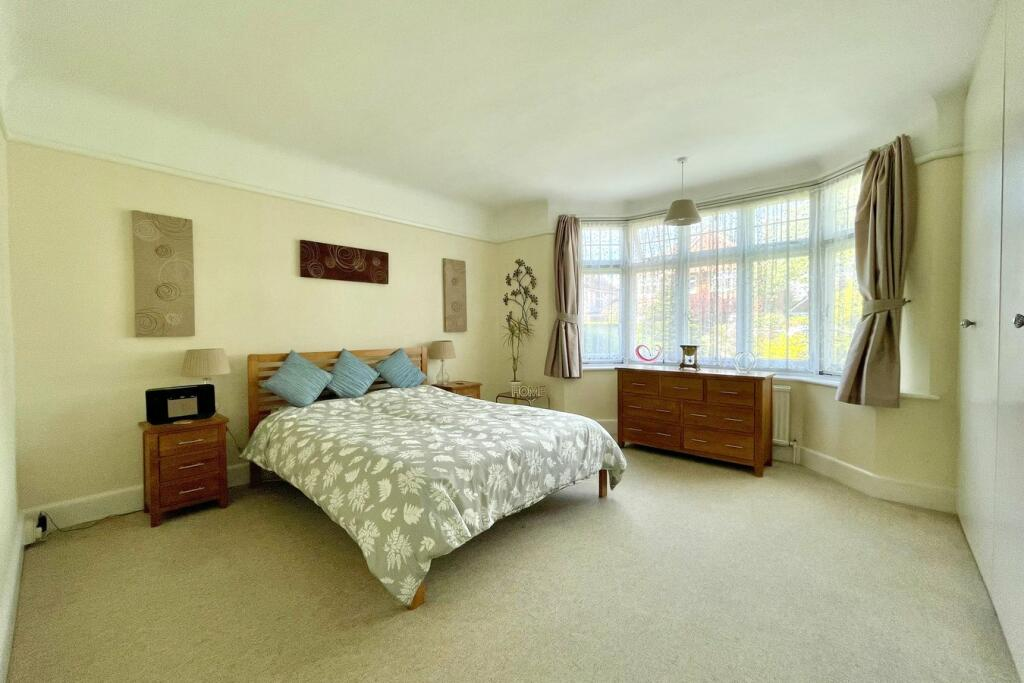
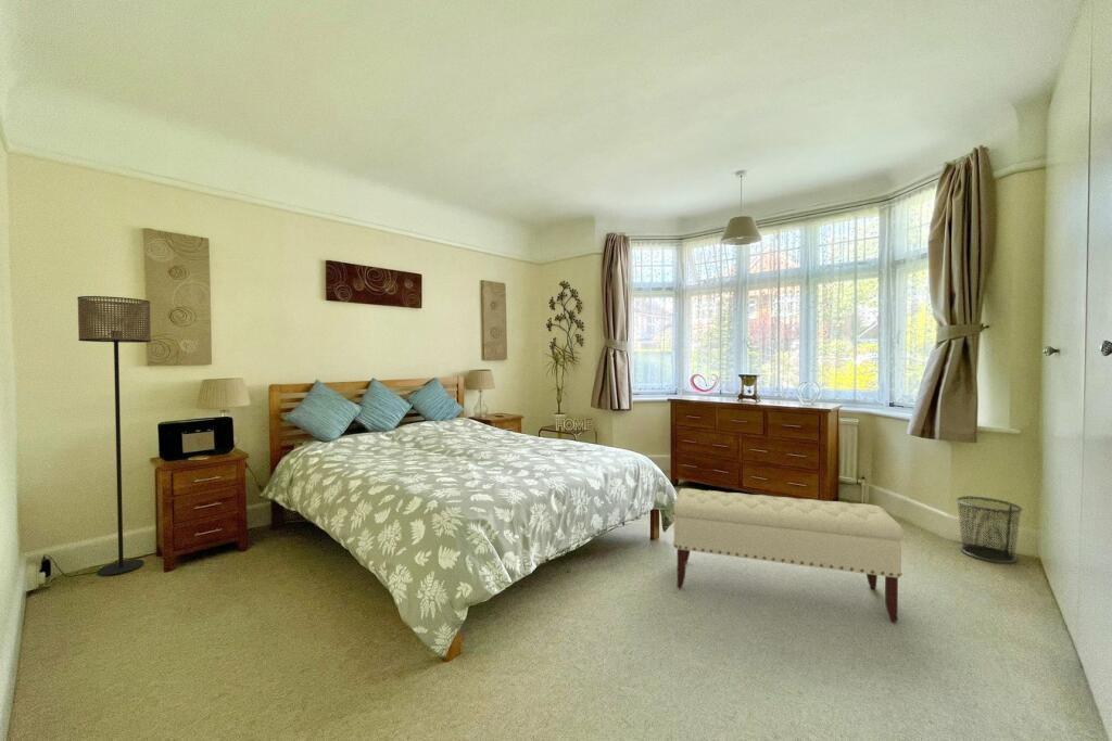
+ waste bin (987, 528)
+ bench (775, 545)
+ floor lamp (117, 434)
